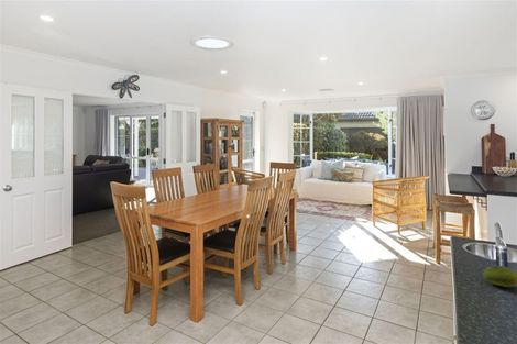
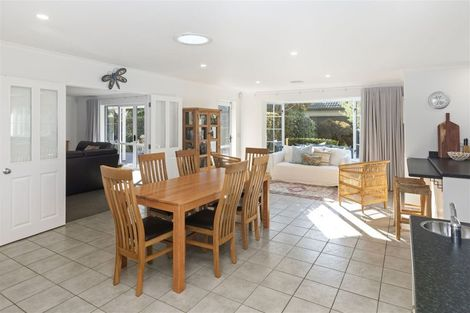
- fruit (499, 275)
